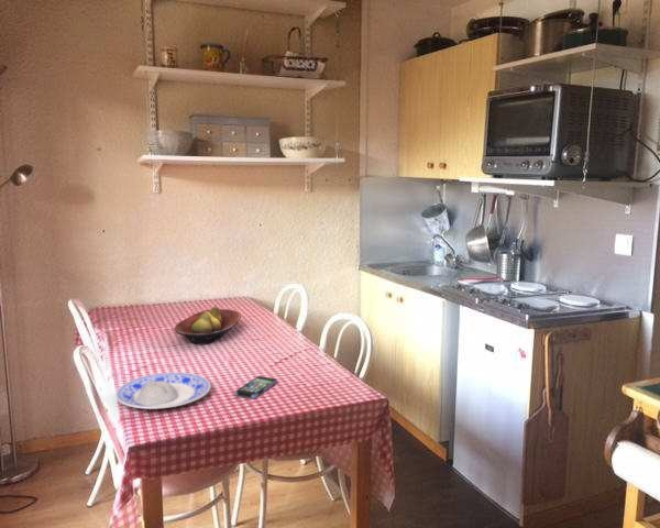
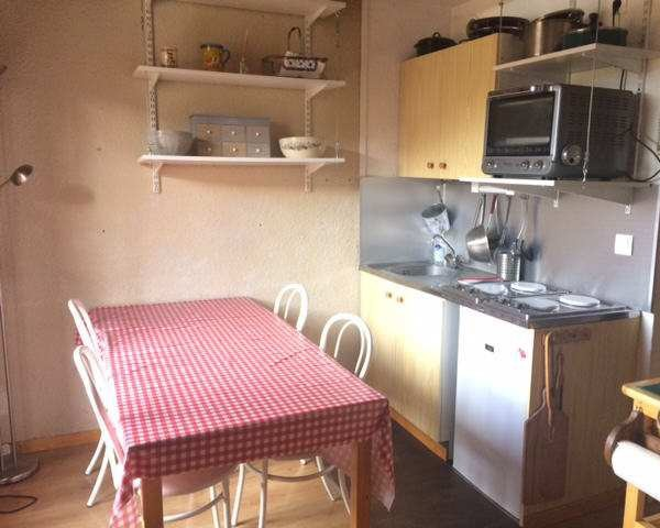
- fruit bowl (209, 321)
- plate (164, 388)
- smartphone (256, 386)
